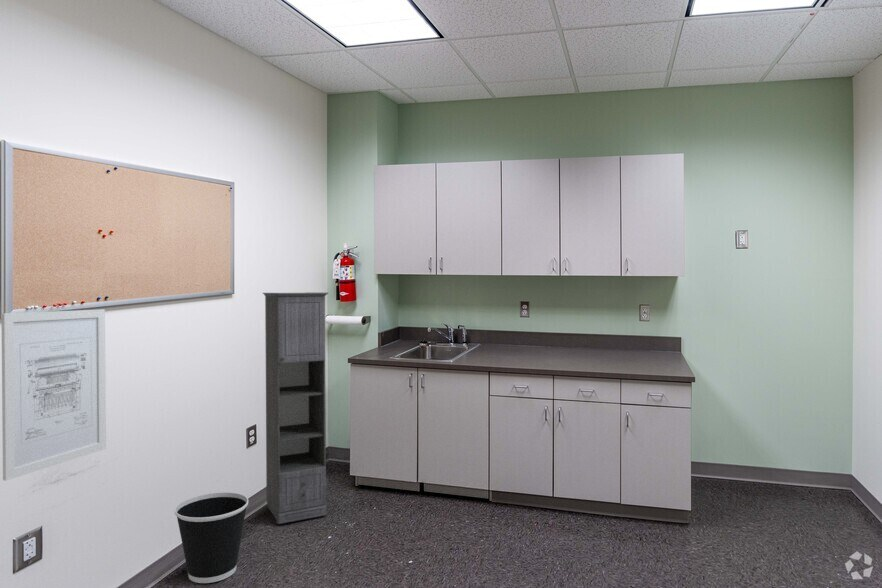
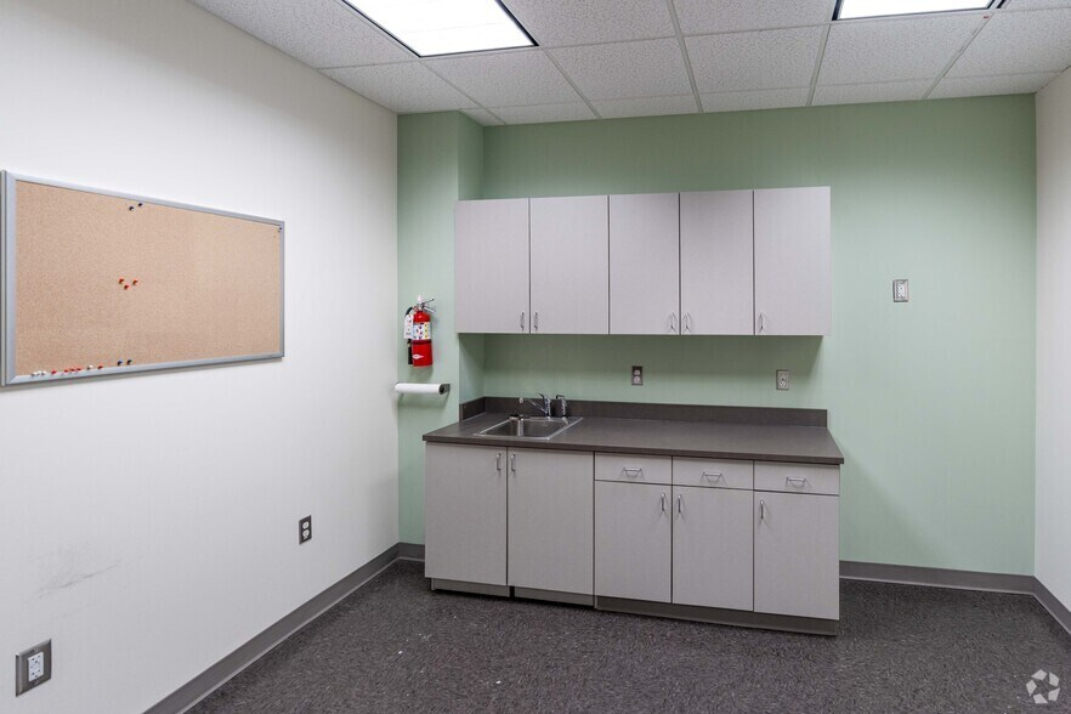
- wall art (58, 387)
- wastebasket (212, 538)
- storage cabinet (295, 401)
